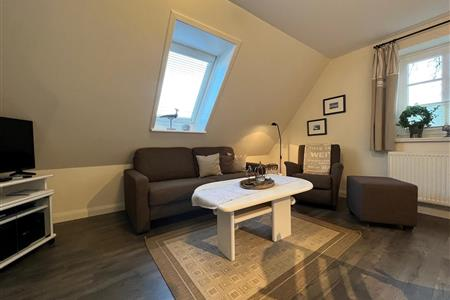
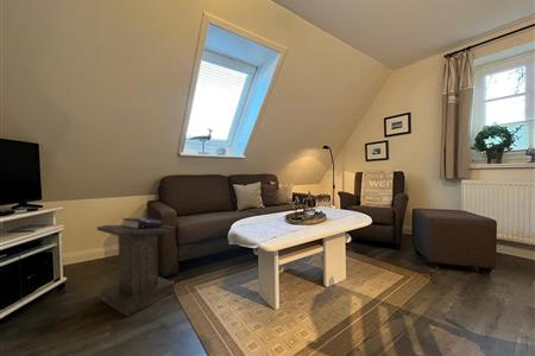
+ lectern (138, 258)
